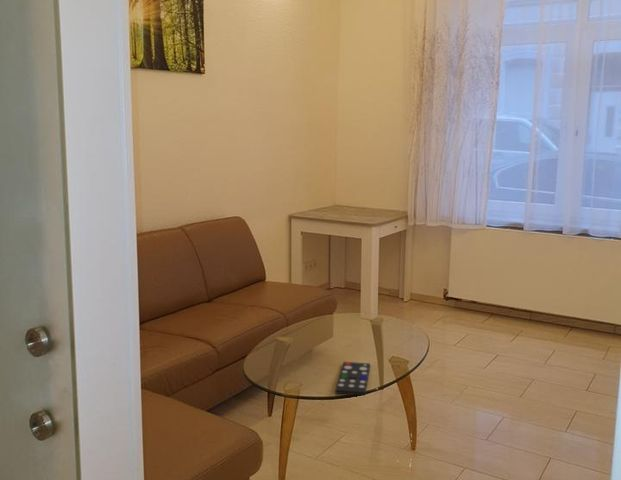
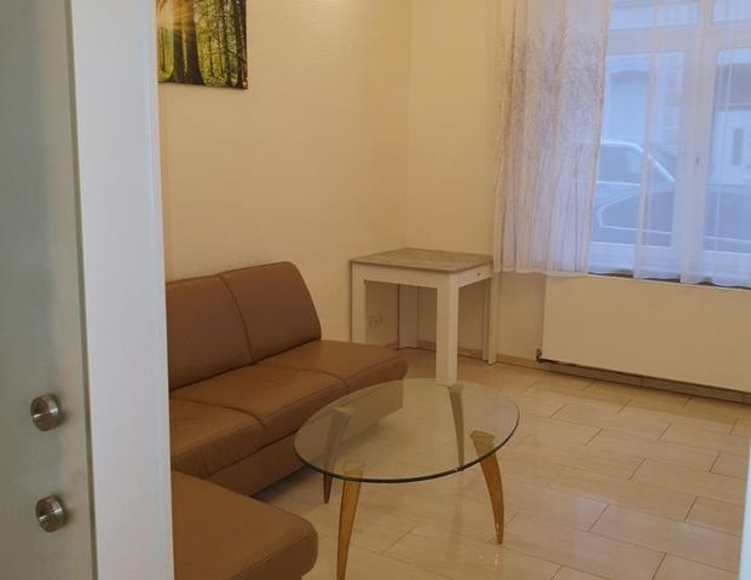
- remote control (353, 377)
